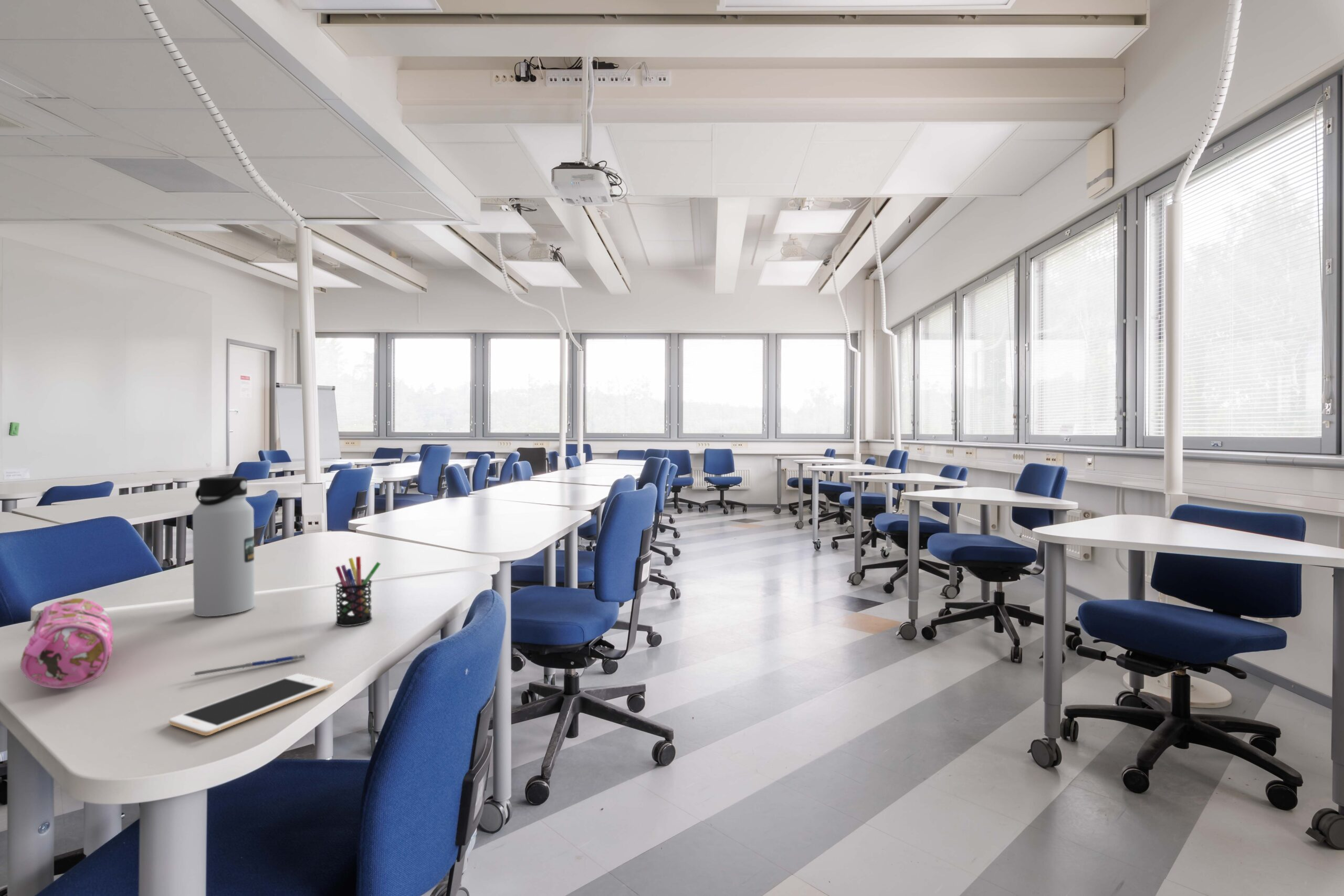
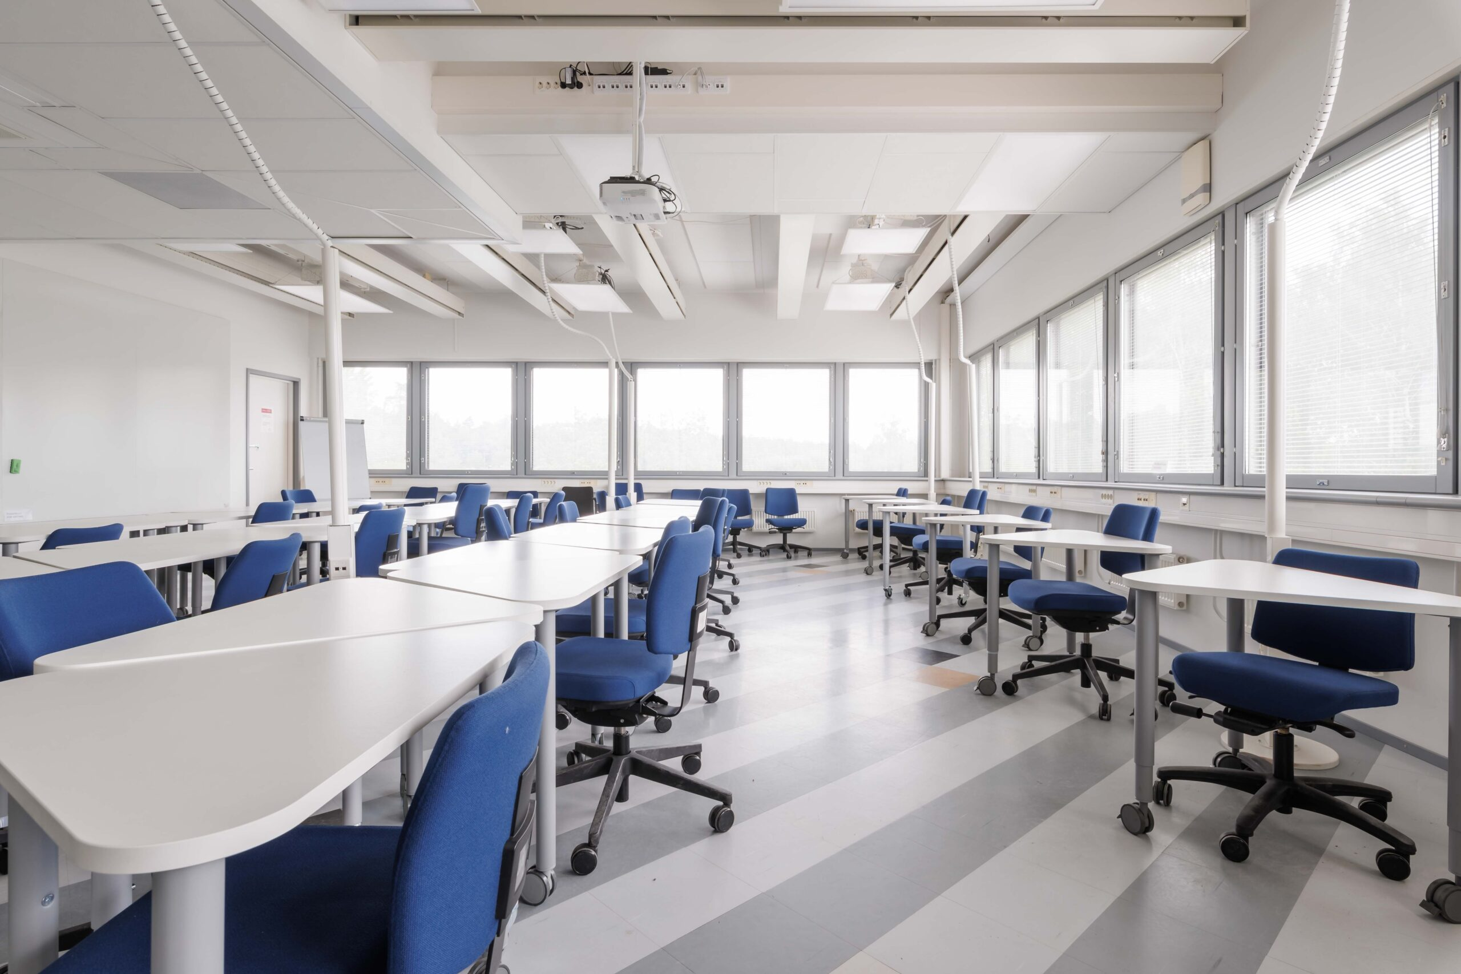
- pen holder (358, 587)
- cell phone (257, 701)
- pen (250, 665)
- pencil case (70, 640)
- water bottle (224, 543)
